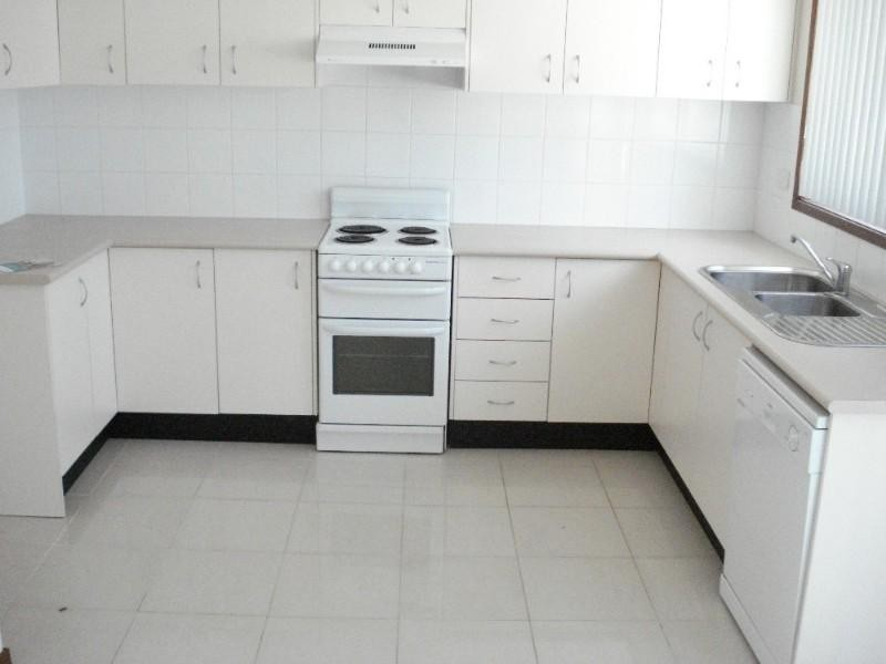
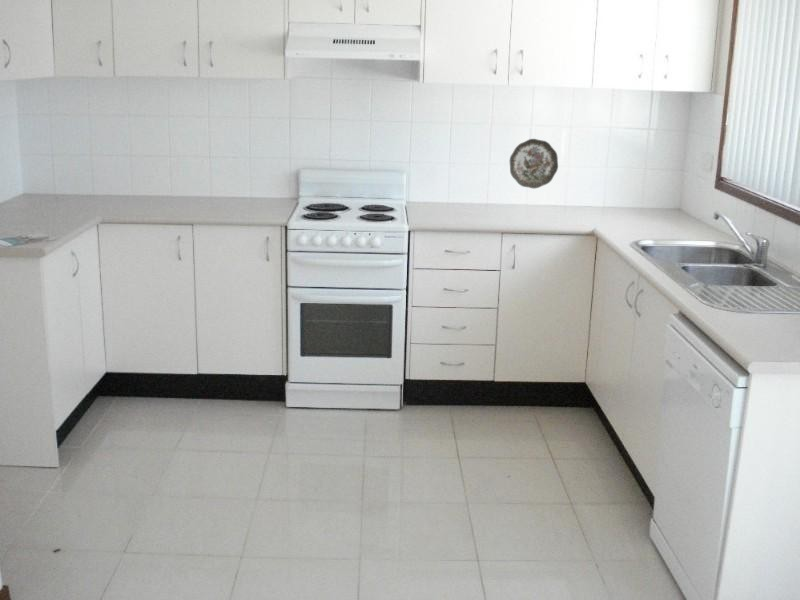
+ decorative plate (533, 163)
